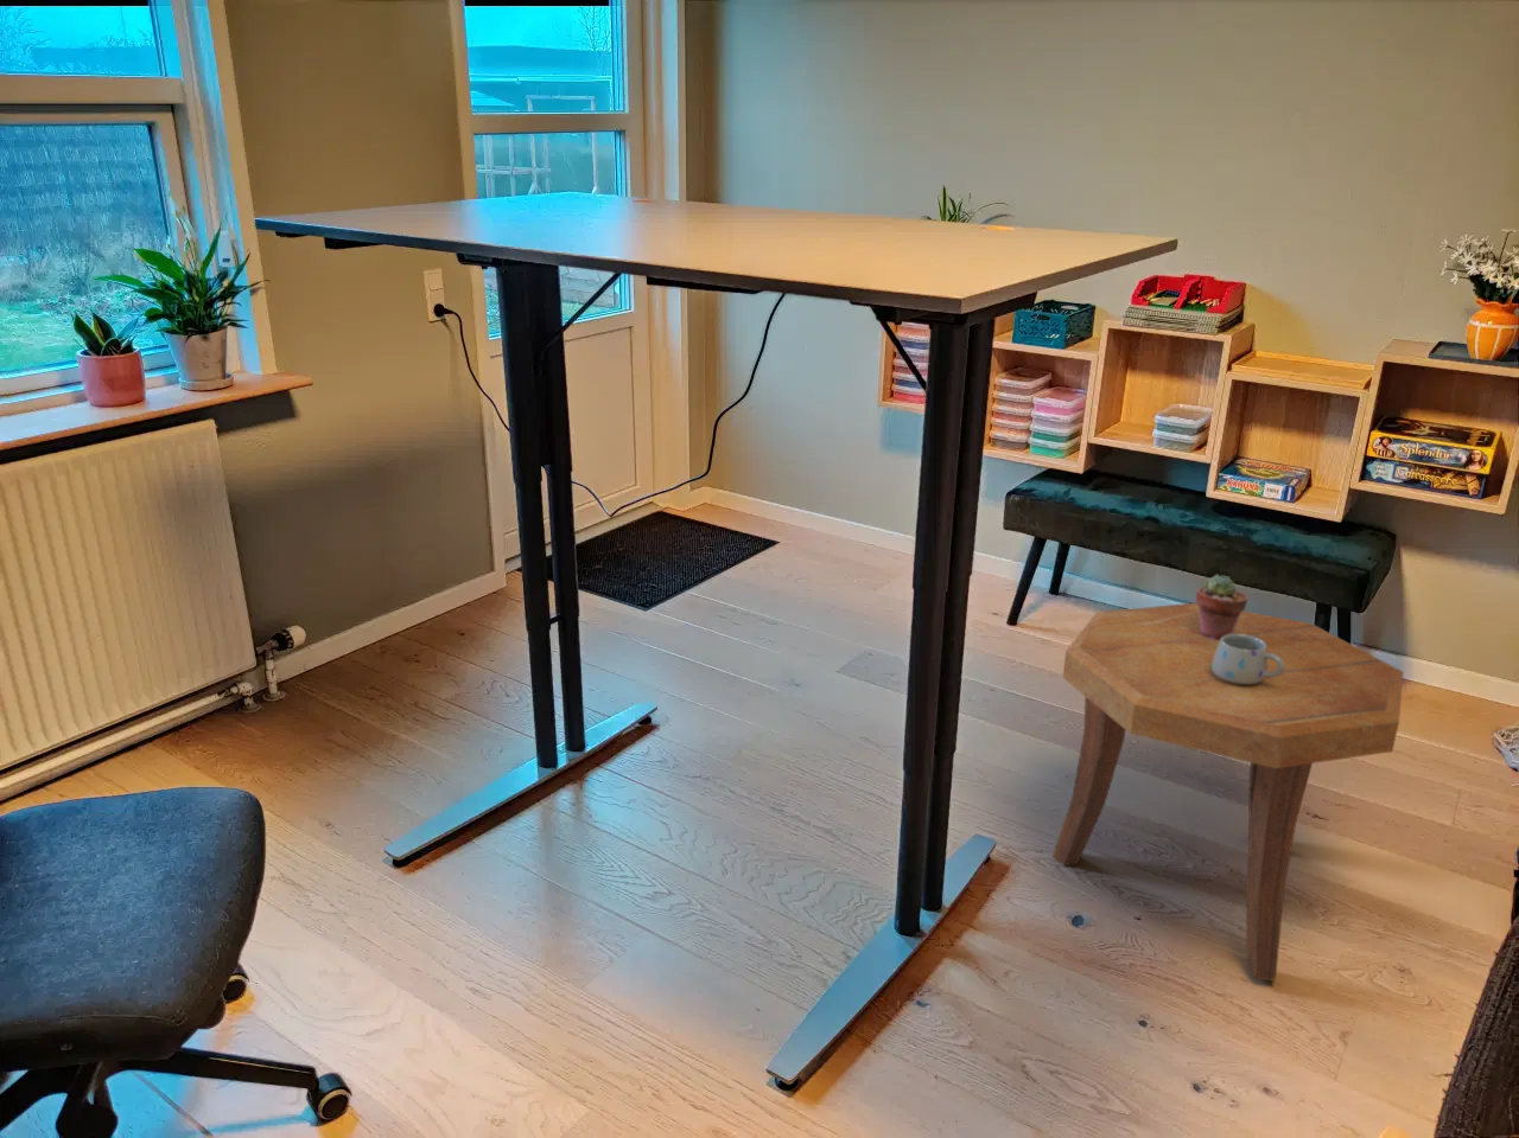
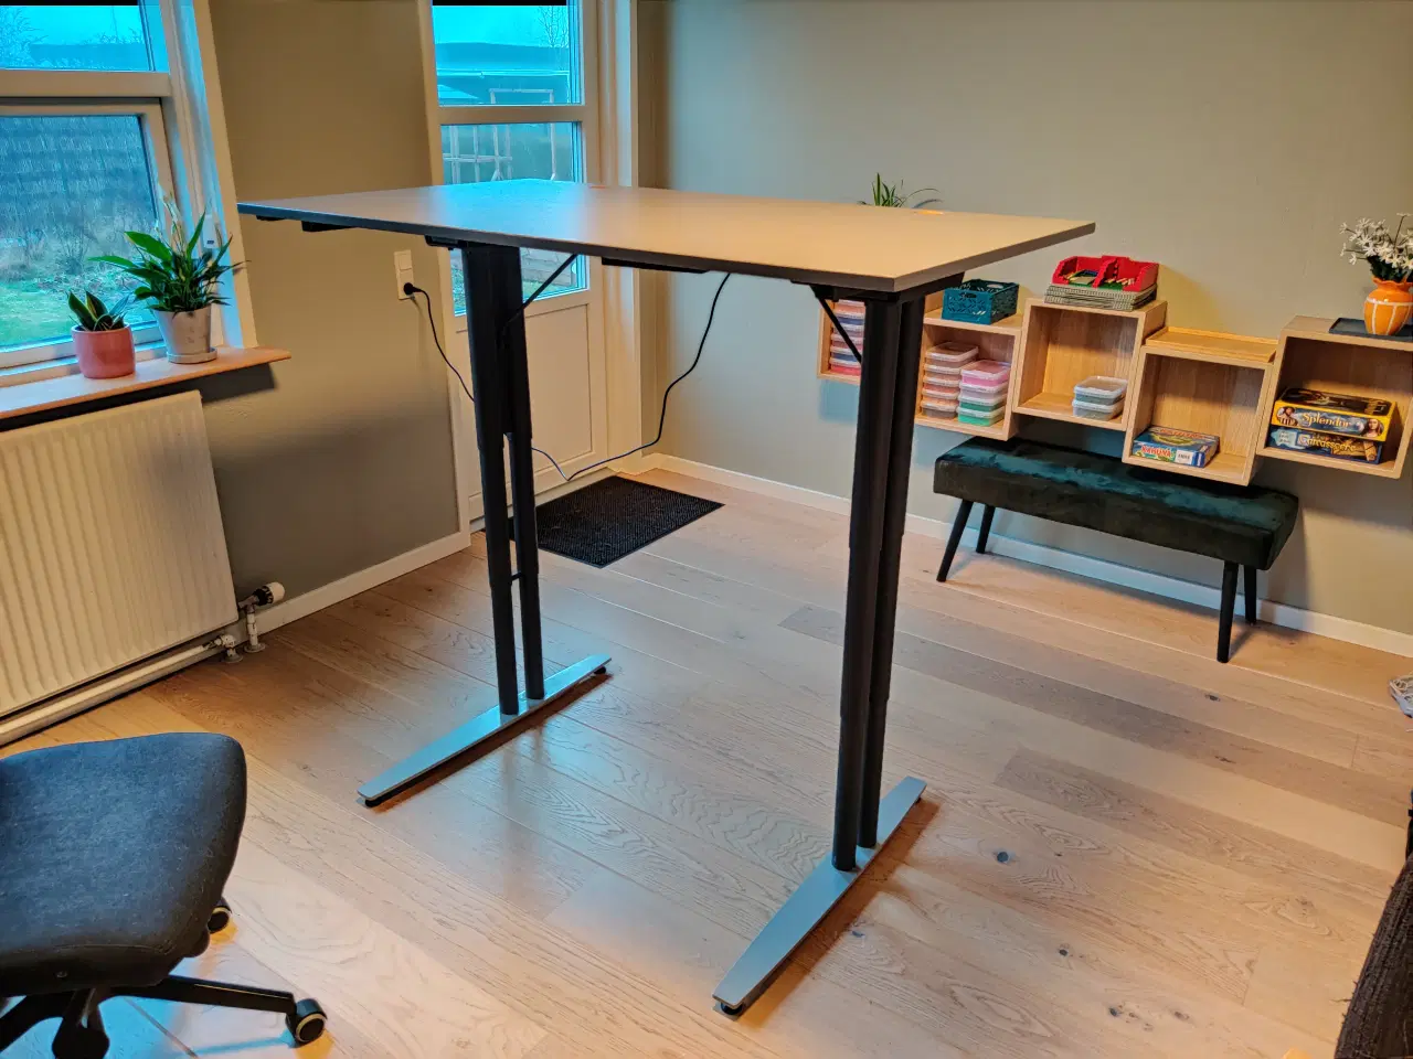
- potted succulent (1220, 604)
- side table (1218, 754)
- mug (1249, 661)
